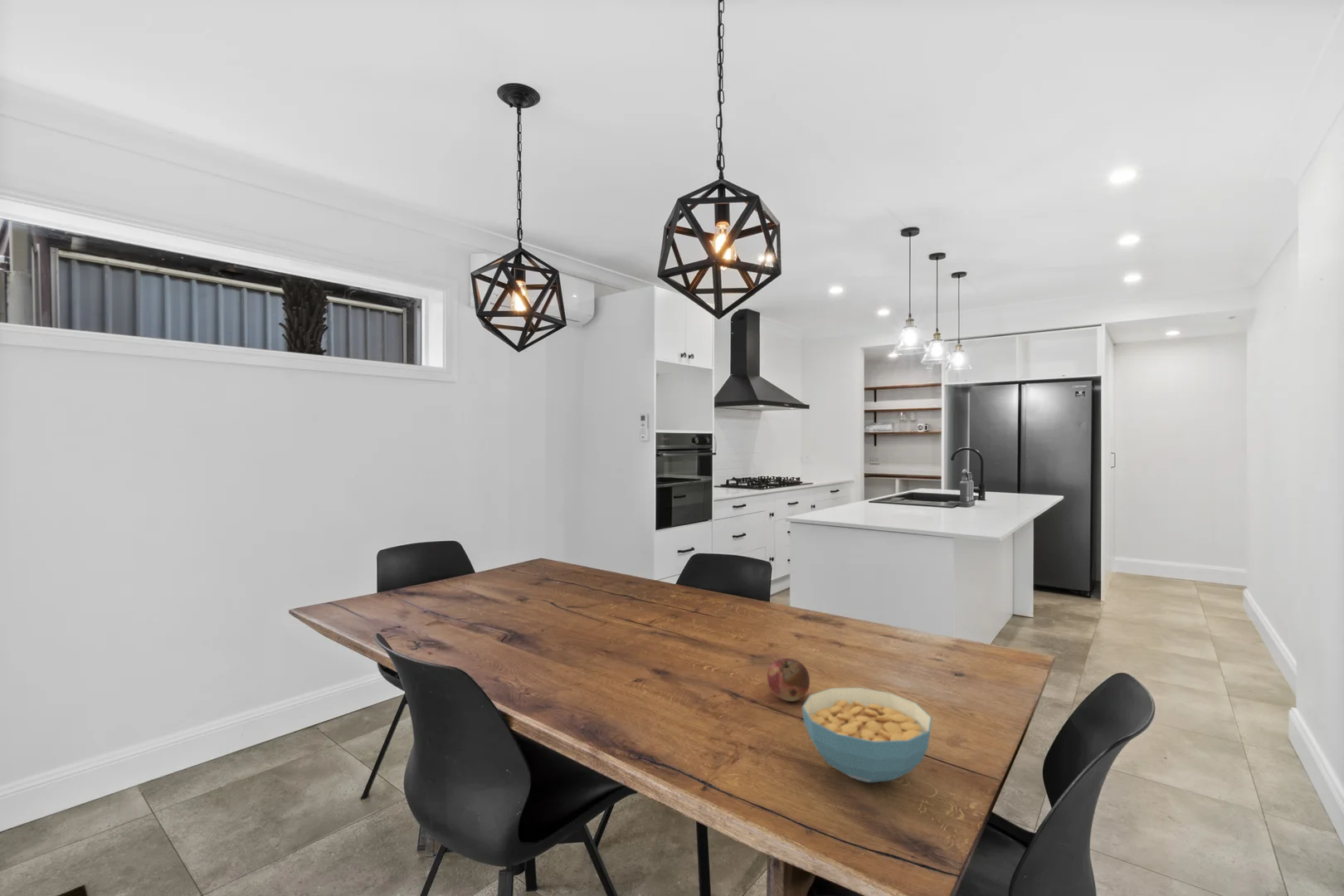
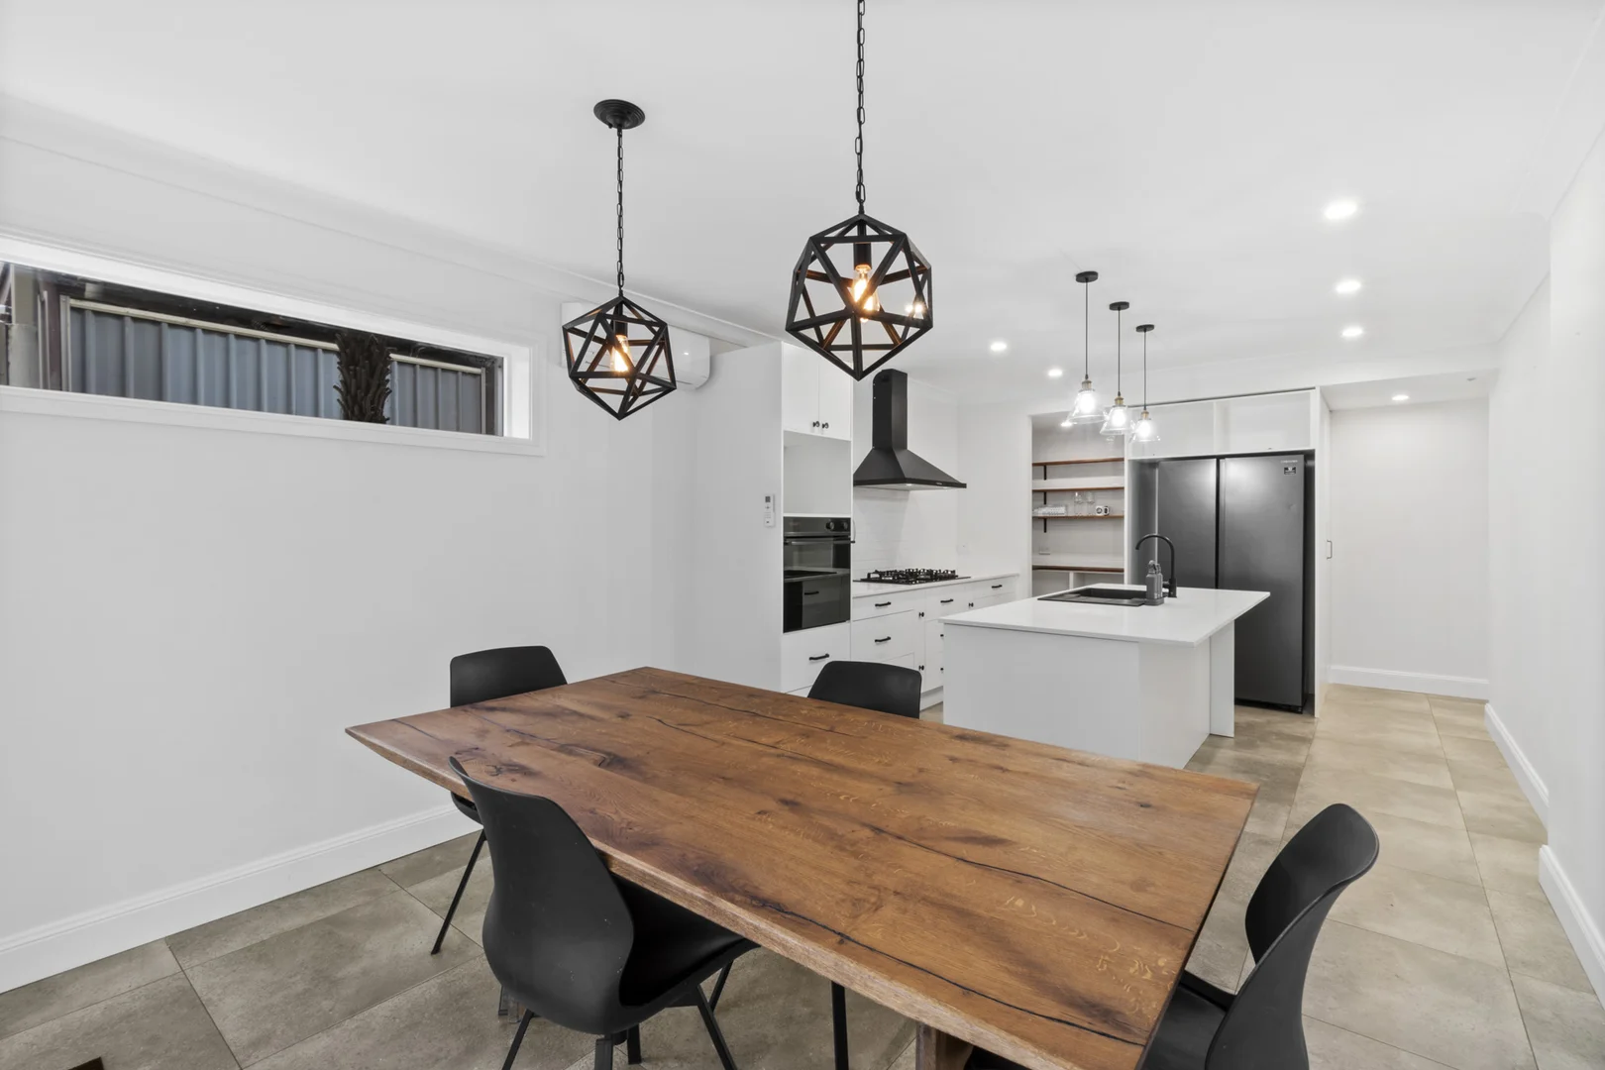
- cereal bowl (865, 742)
- fruit (788, 678)
